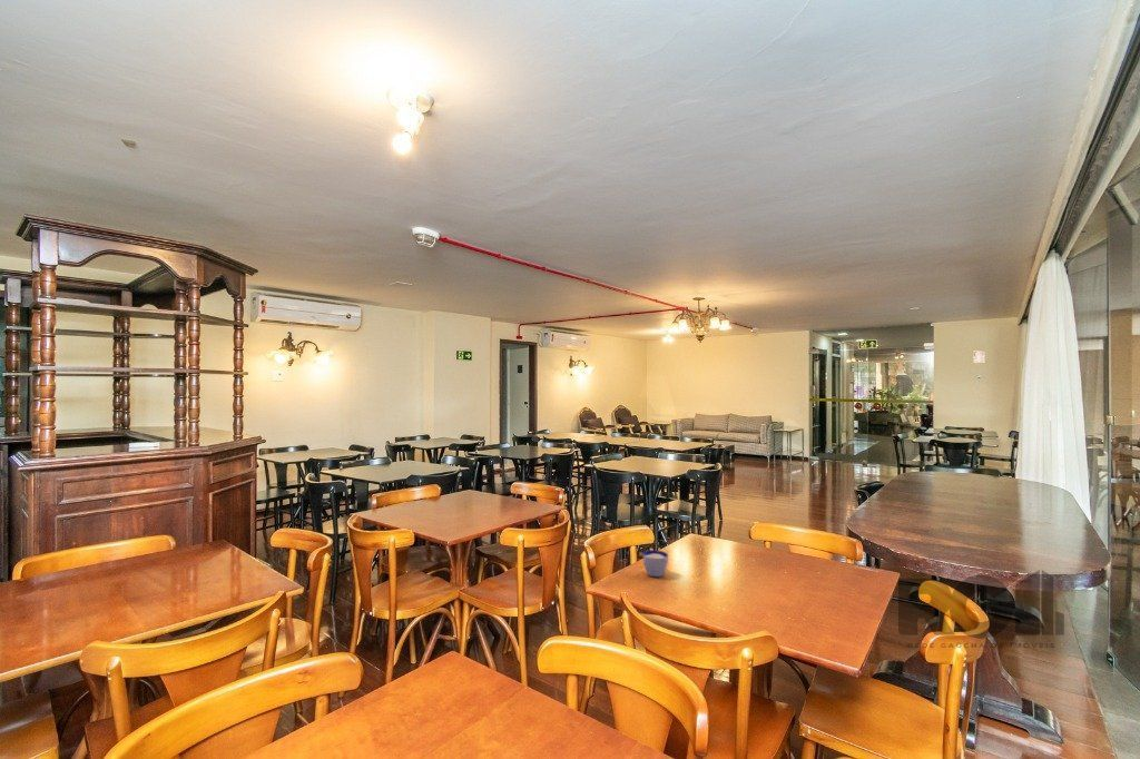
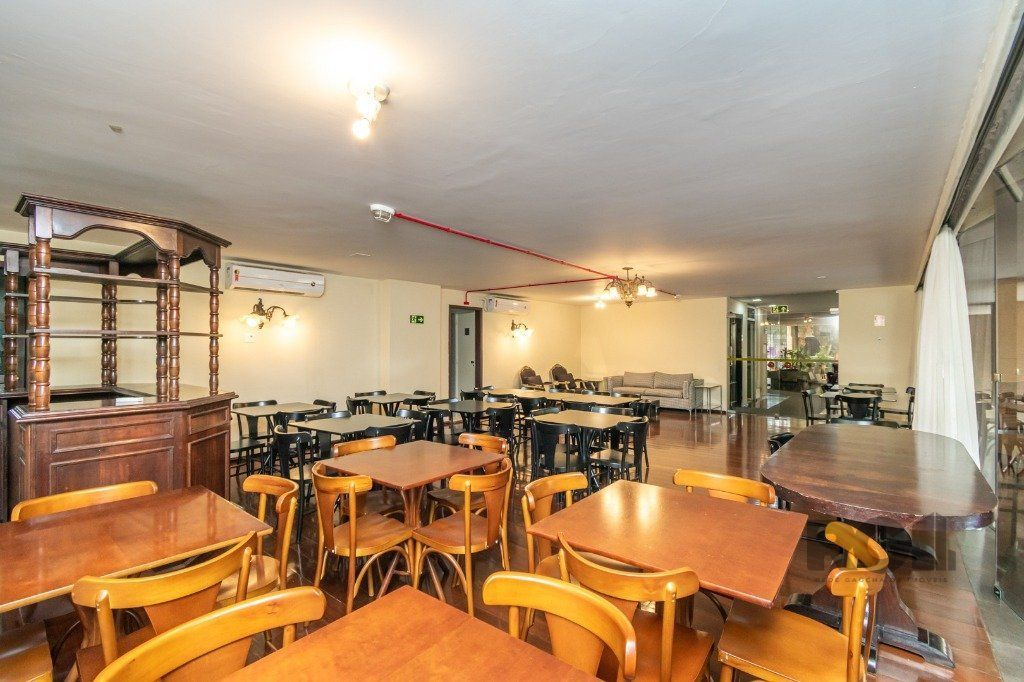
- cup (656, 562)
